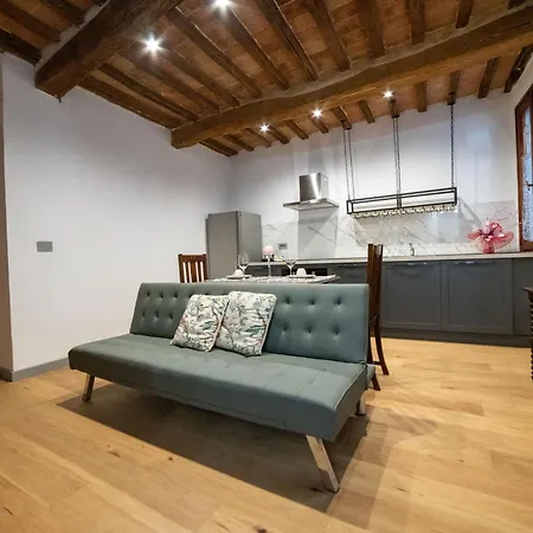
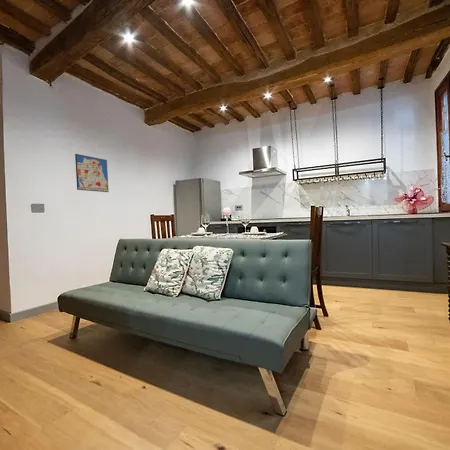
+ wall art (92, 174)
